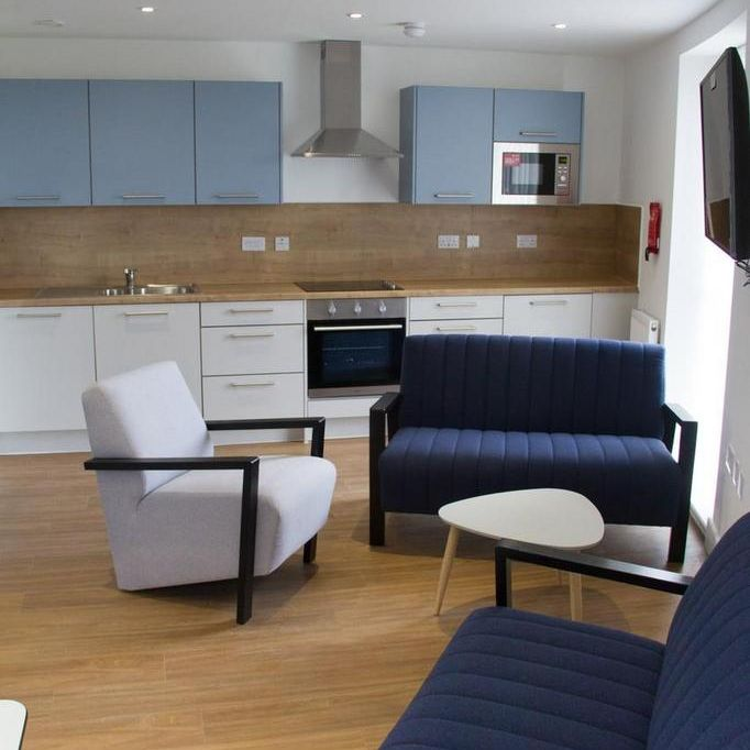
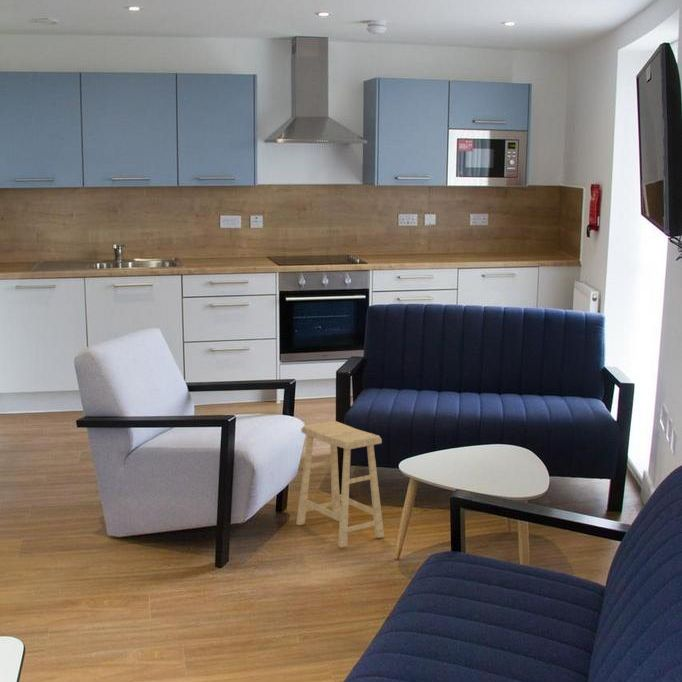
+ footstool (338, 481)
